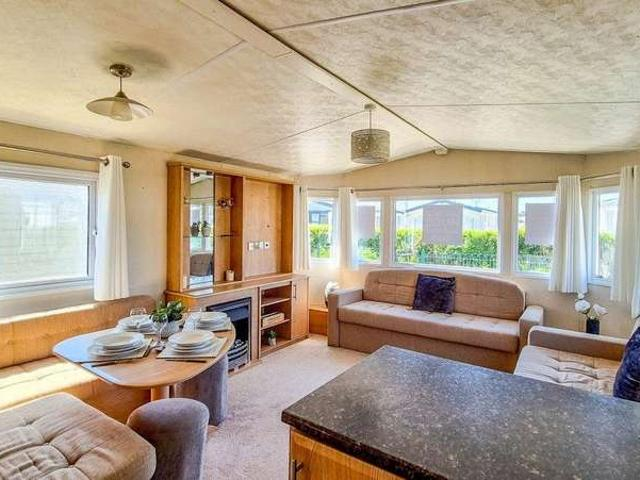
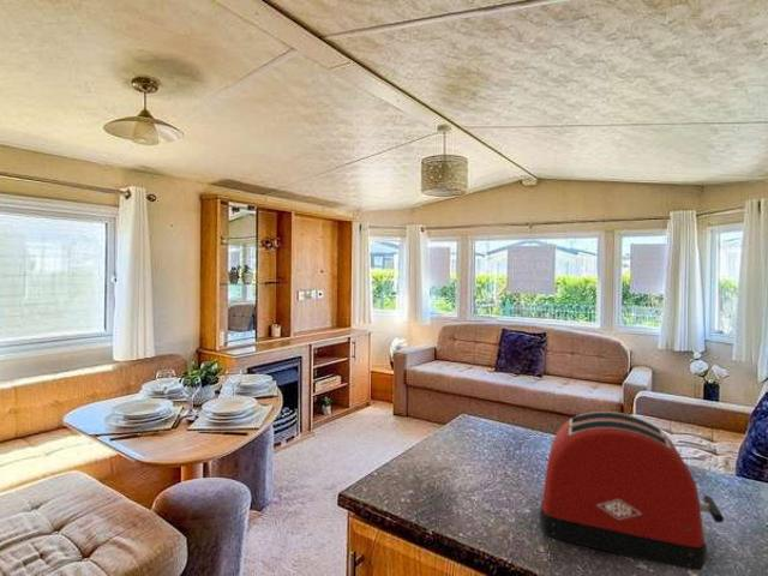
+ toaster (614, 473)
